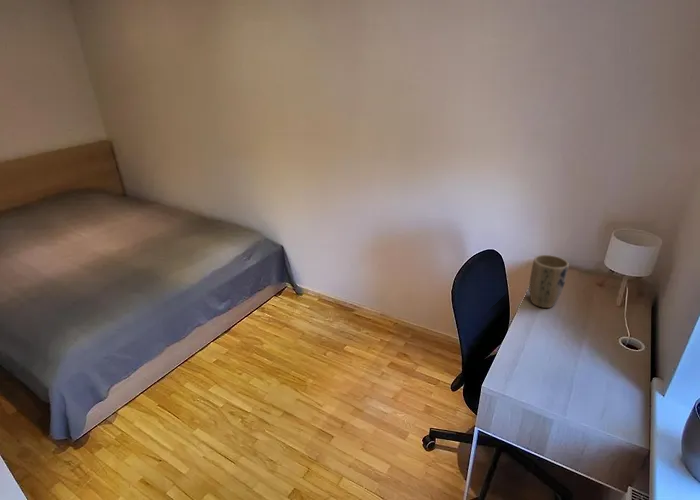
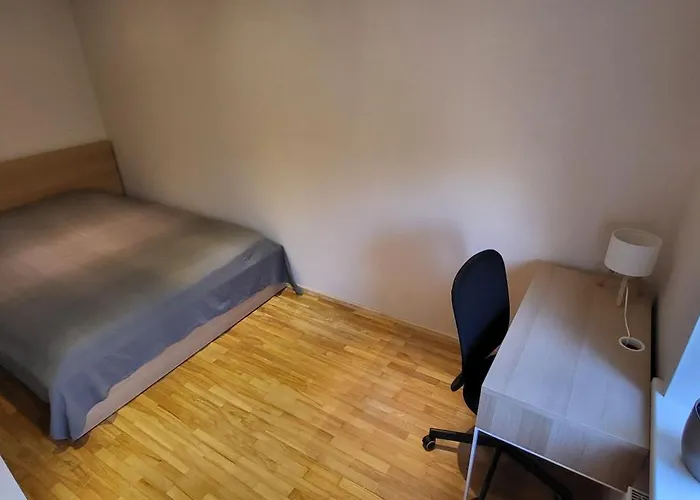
- plant pot (546, 282)
